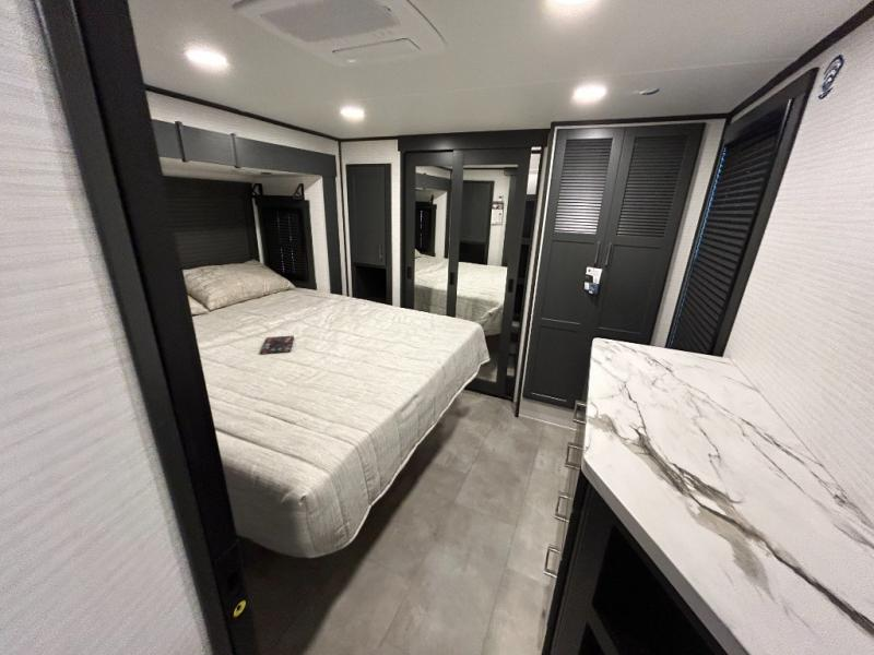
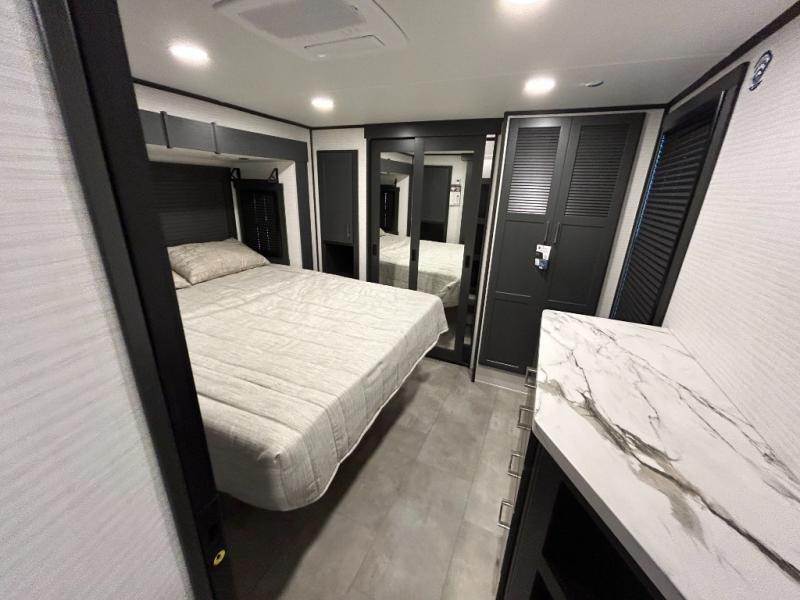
- book (277, 344)
